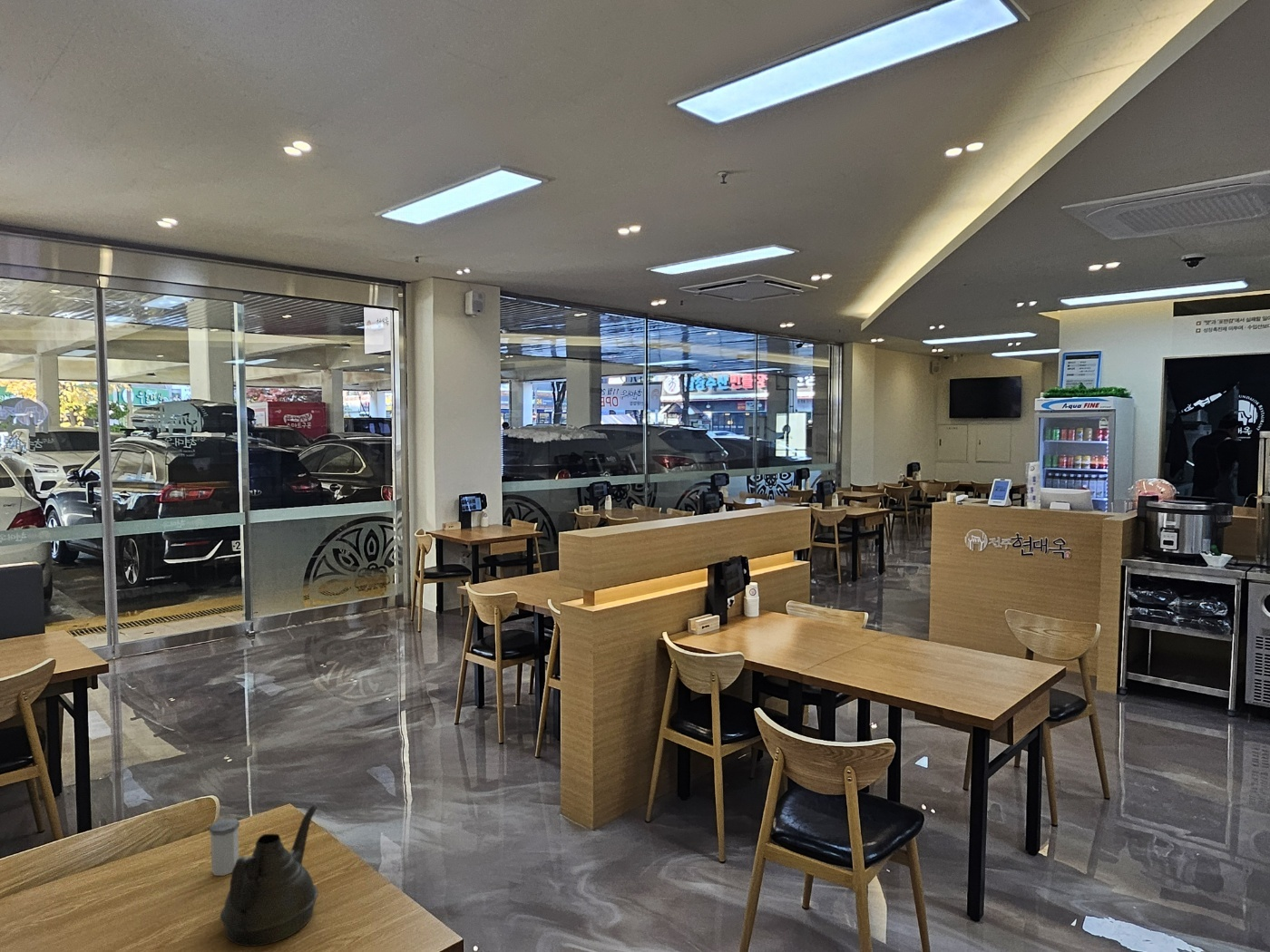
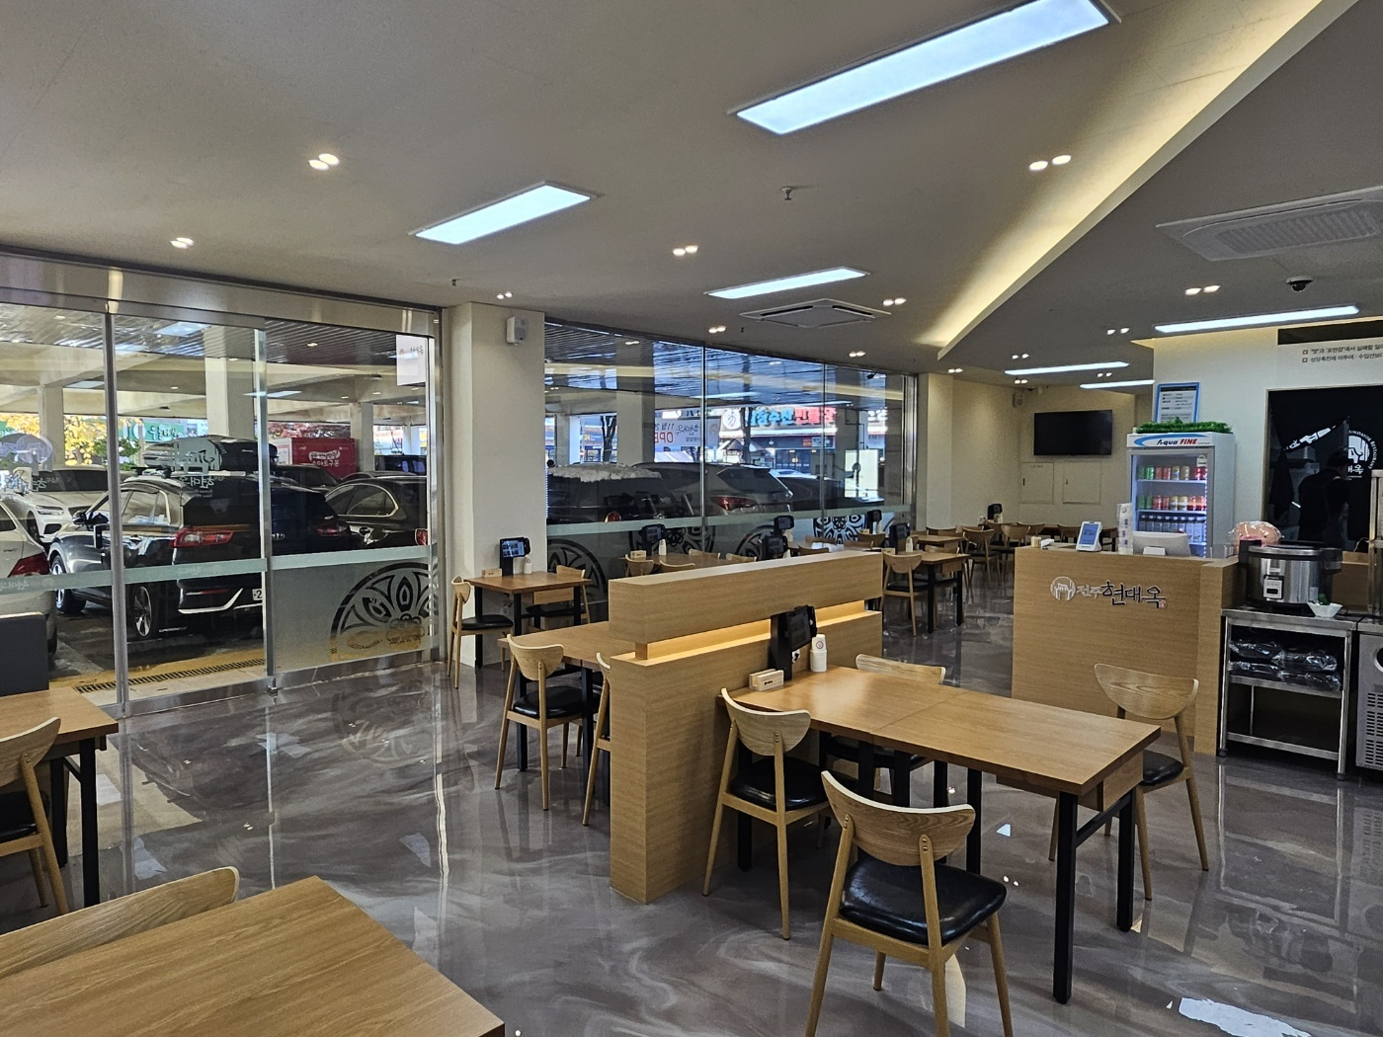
- salt shaker (224, 846)
- teapot (280, 869)
